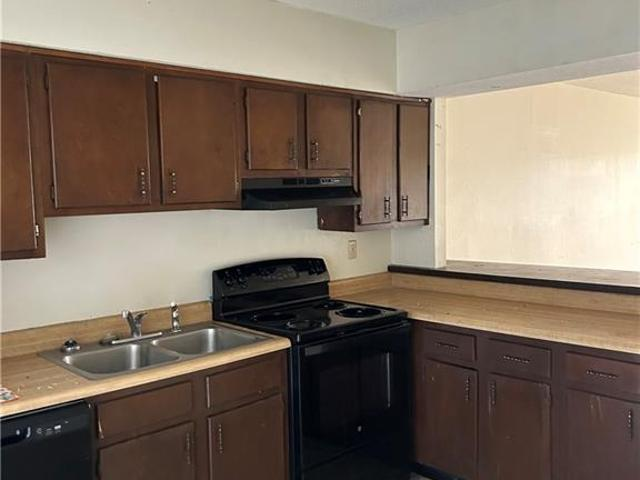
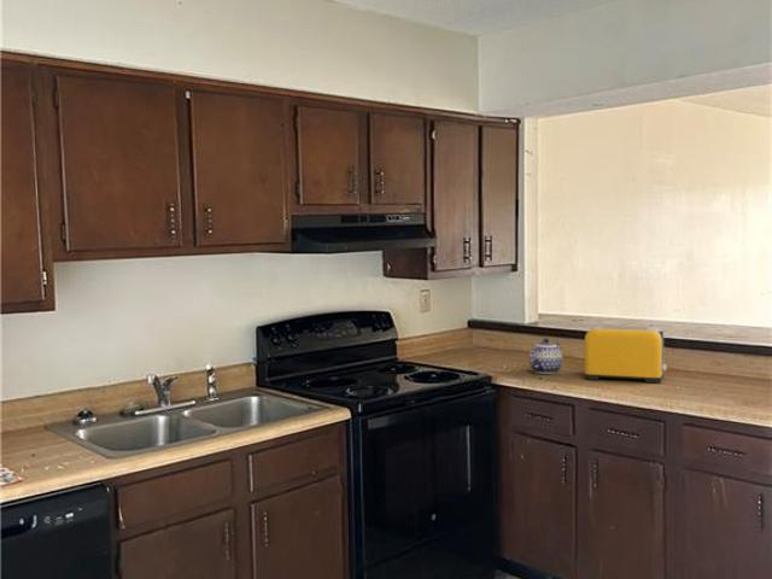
+ teapot (545, 355)
+ toaster (626, 352)
